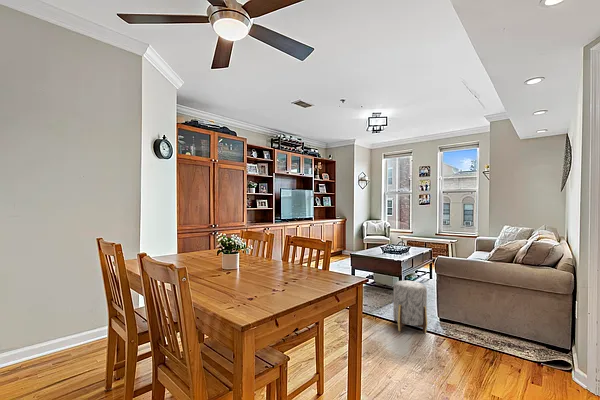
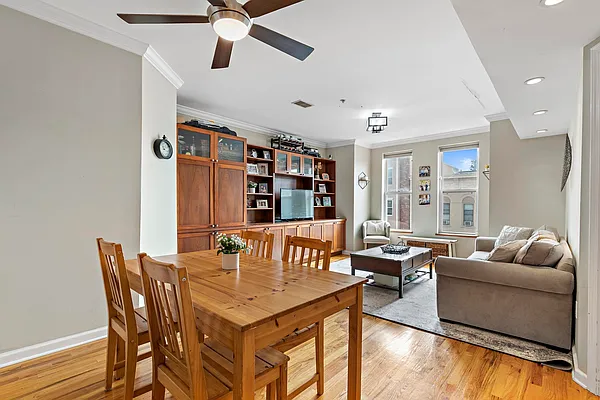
- stool (409, 304)
